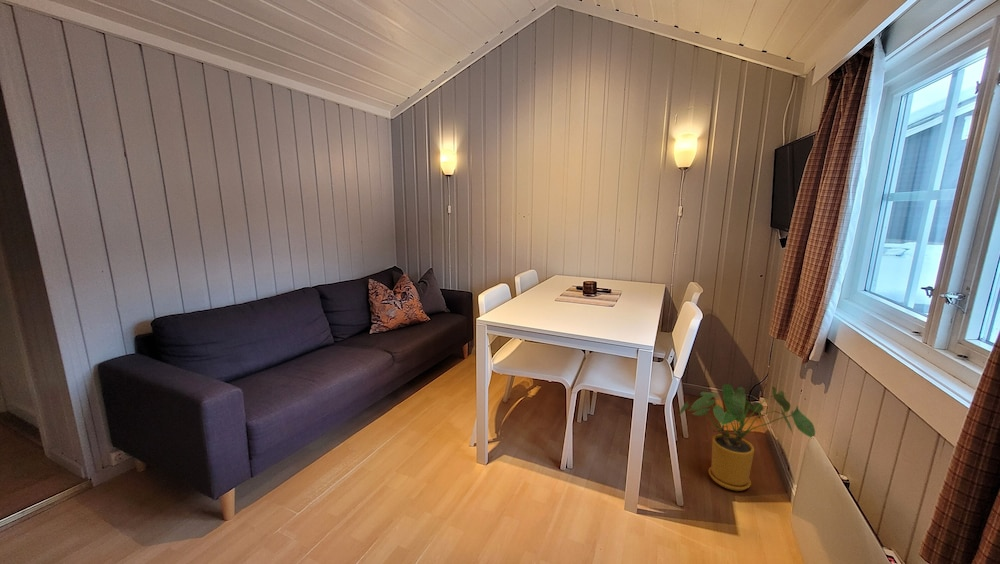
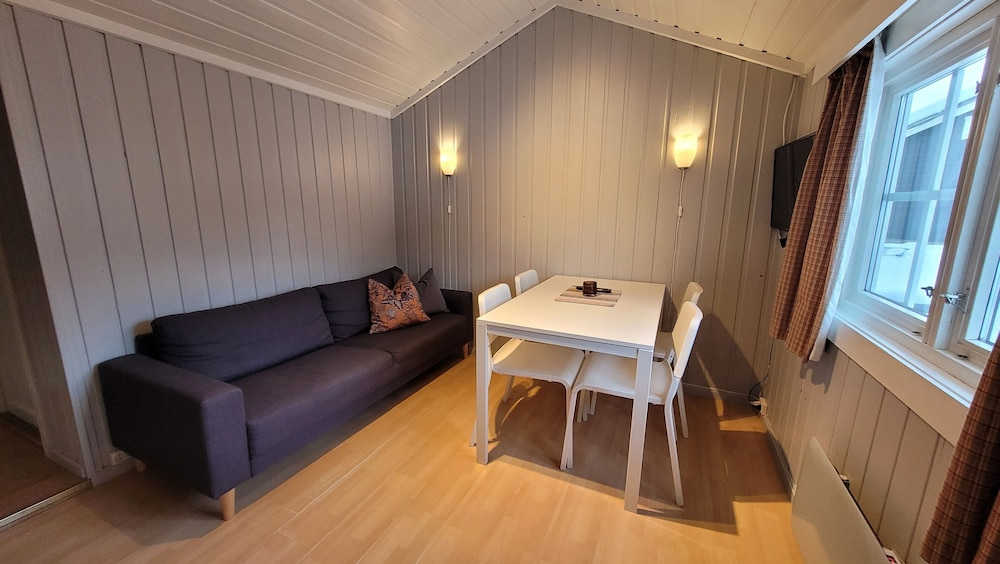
- house plant (736, 433)
